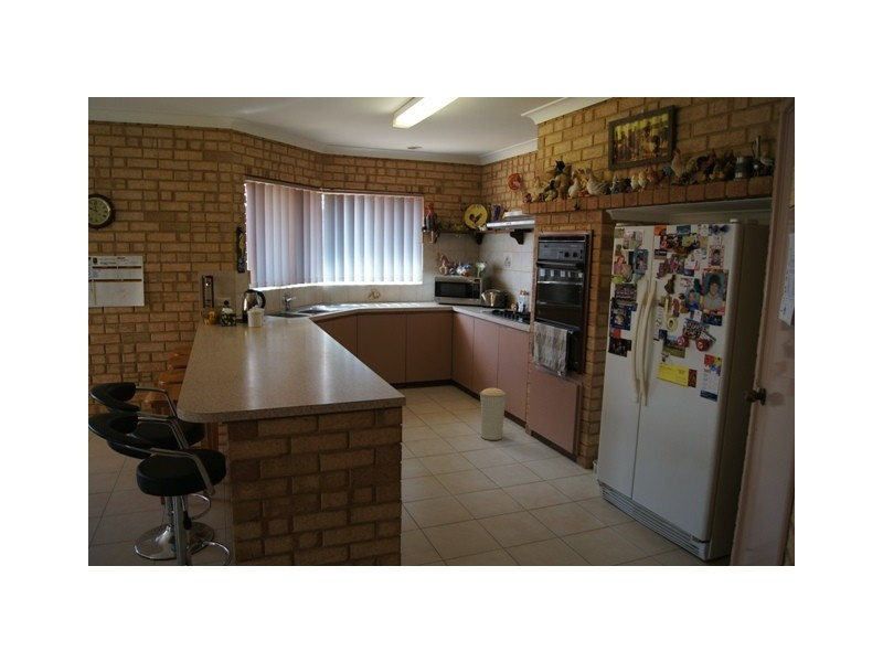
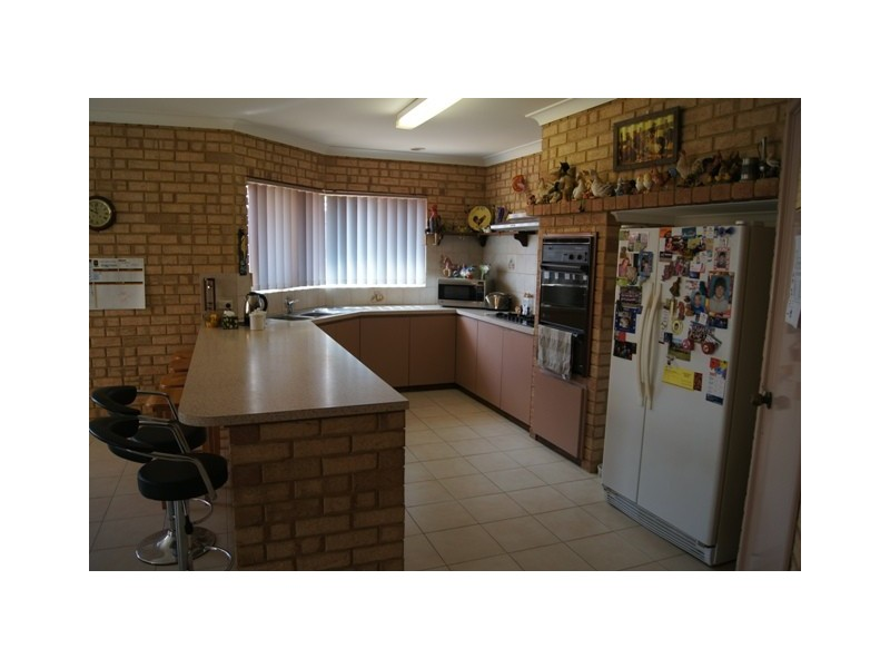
- trash can (492, 413)
